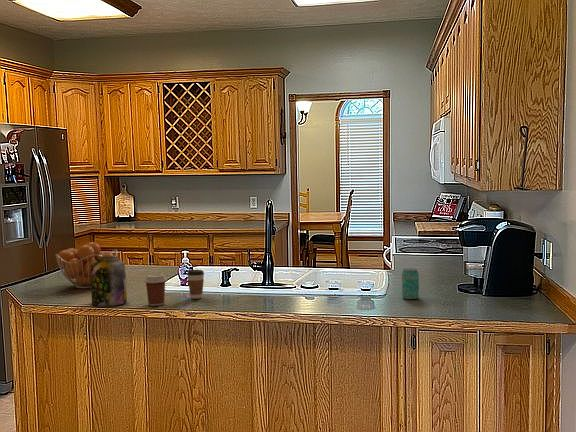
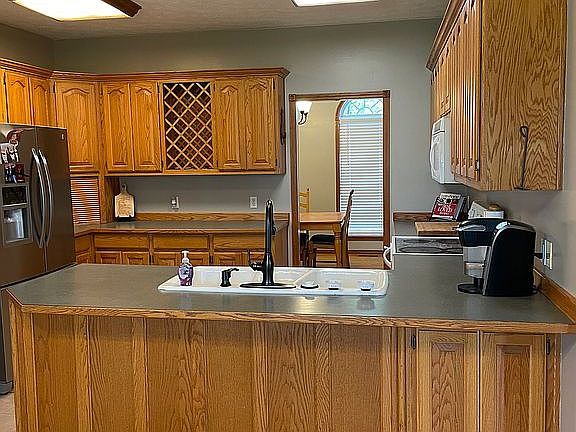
- coffee cup (155, 289)
- fruit basket (87, 264)
- beverage can (410, 283)
- jar (108, 280)
- coffee cup (196, 283)
